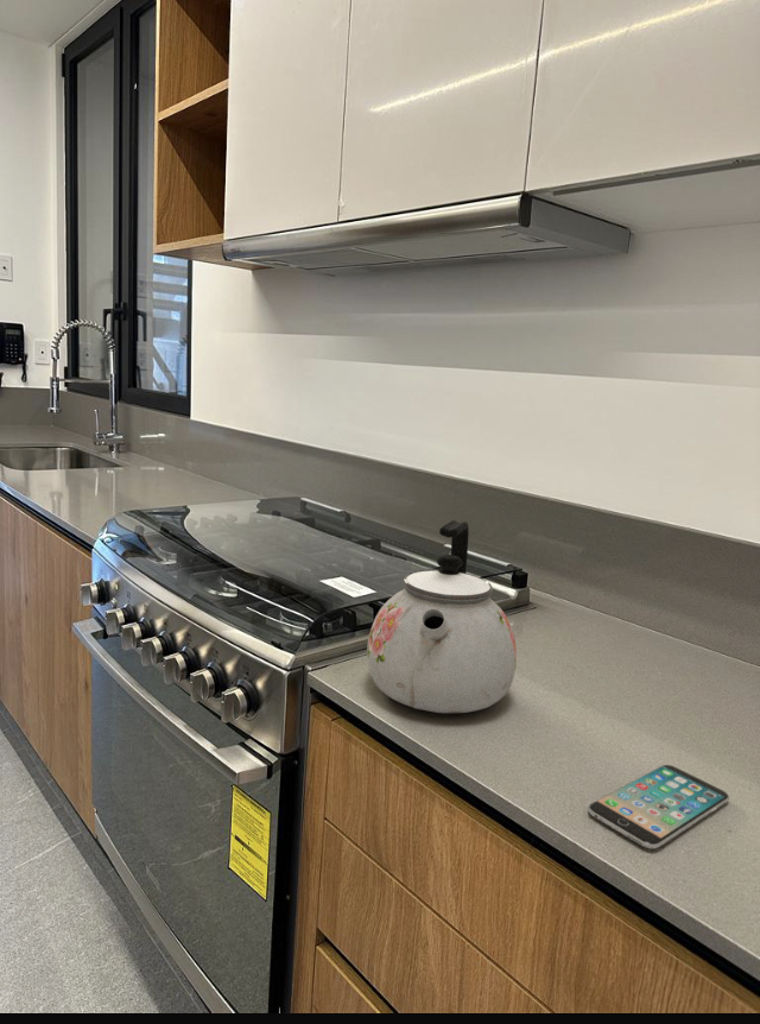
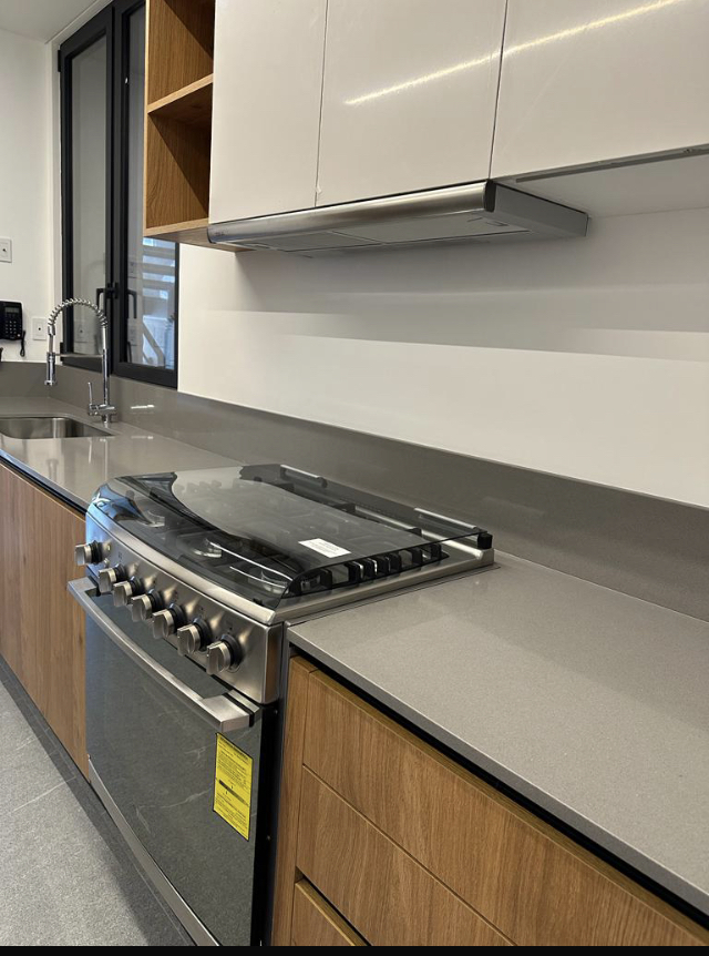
- kettle (445, 609)
- smartphone (660, 802)
